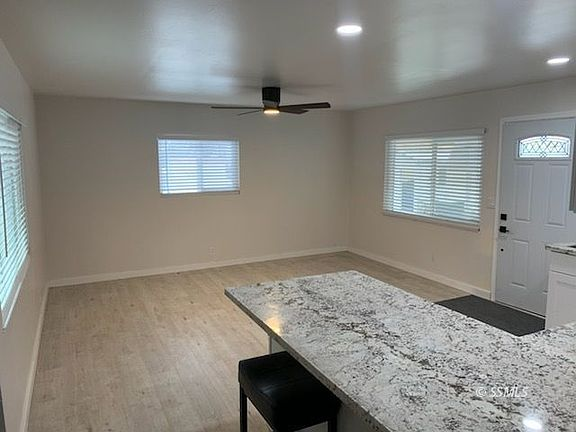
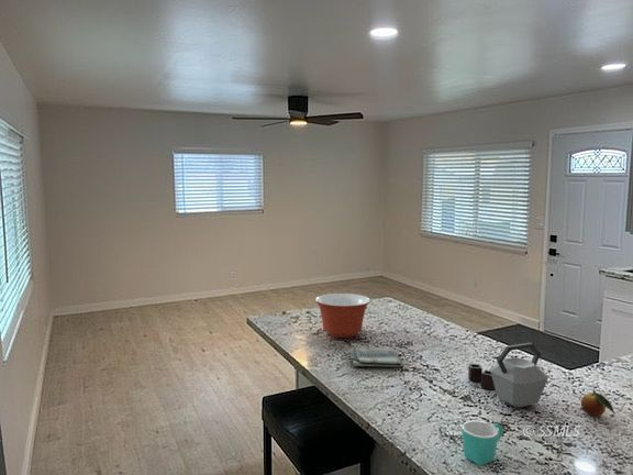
+ kettle (500, 365)
+ mixing bowl (342, 316)
+ dish towel (374, 355)
+ fruit (599, 402)
+ mug (485, 441)
